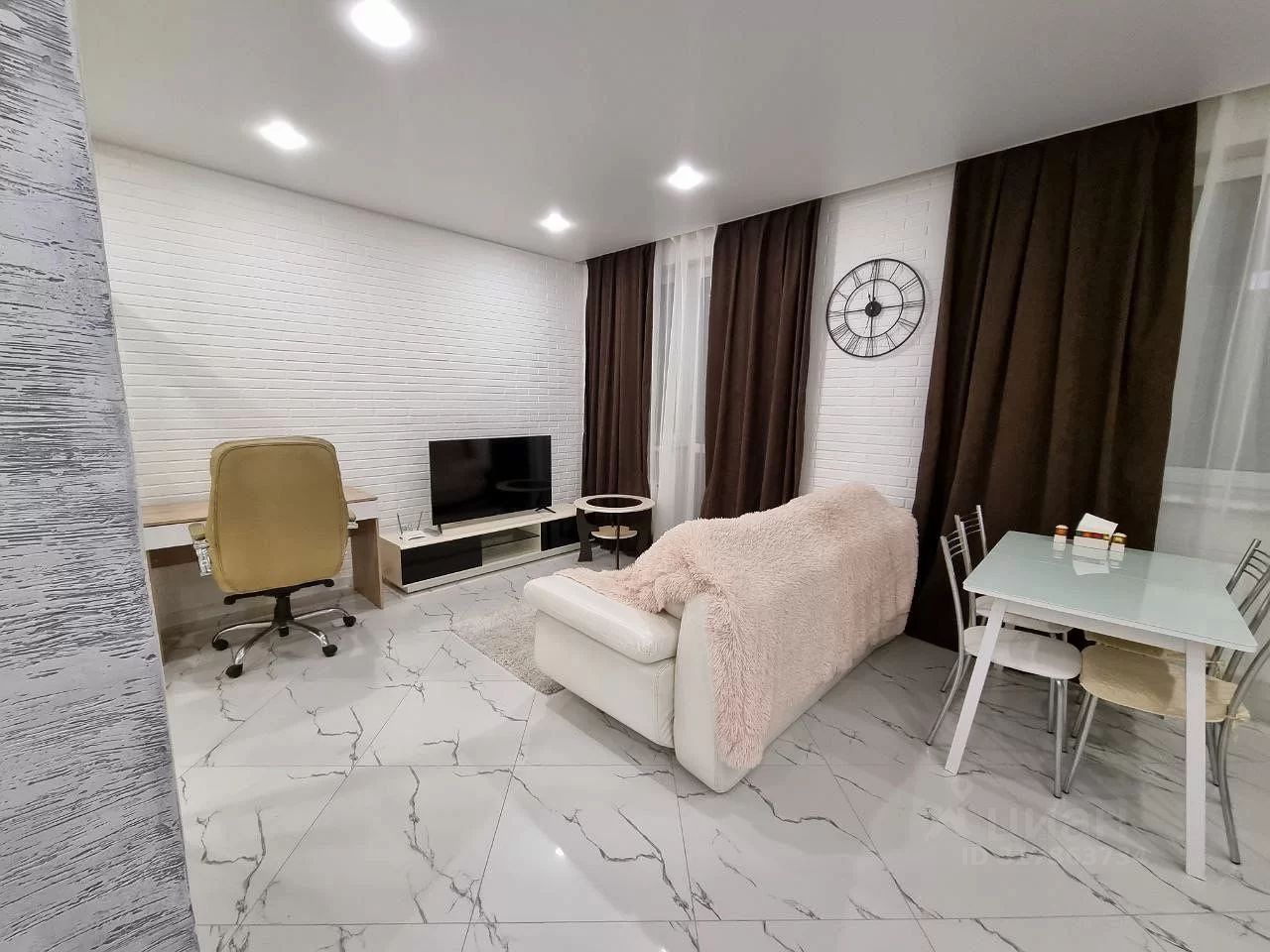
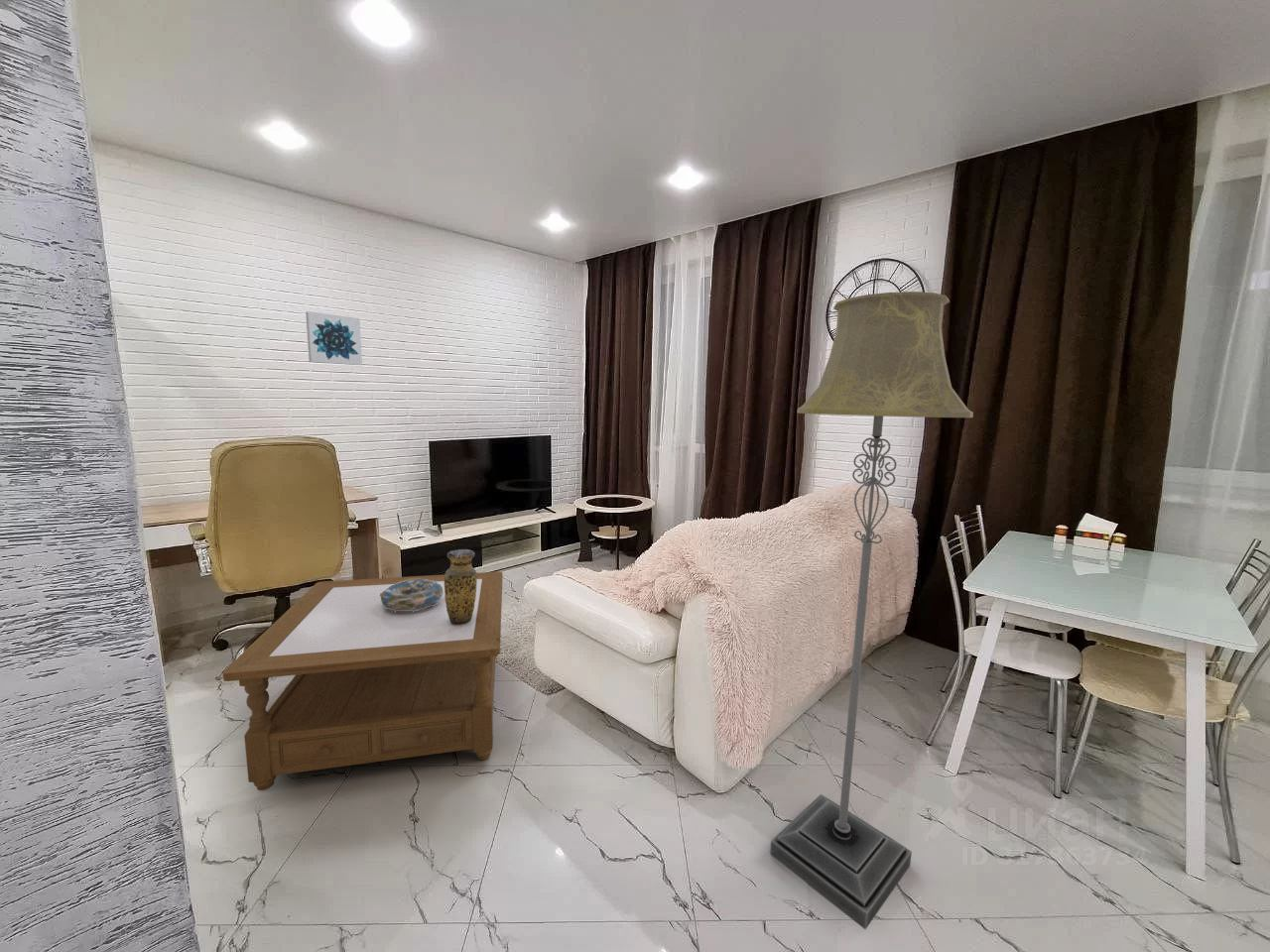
+ coffee table (398, 661)
+ wall art (334, 339)
+ decorative bowl (412, 594)
+ vase (460, 586)
+ floor lamp (862, 603)
